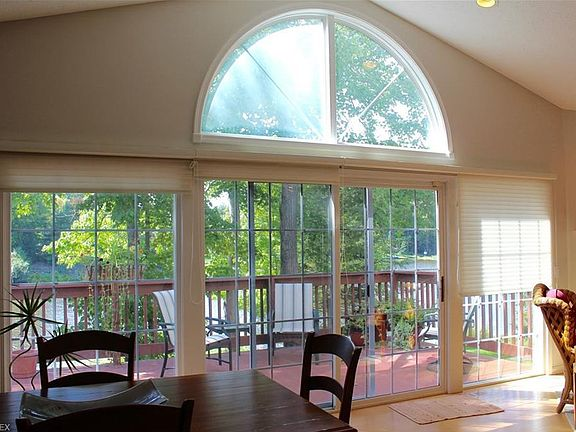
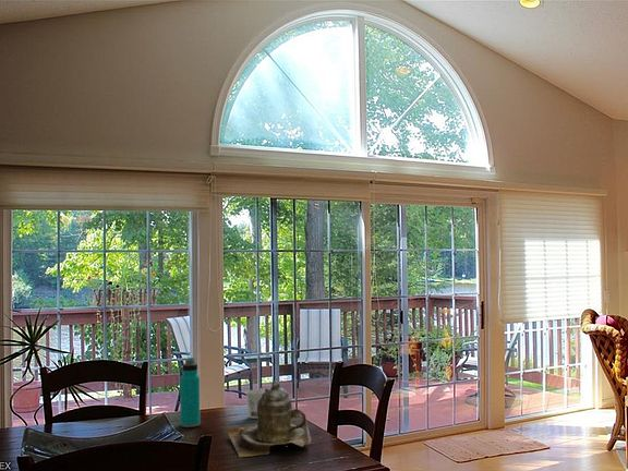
+ cup (255, 403)
+ water bottle (190, 391)
+ teapot (268, 411)
